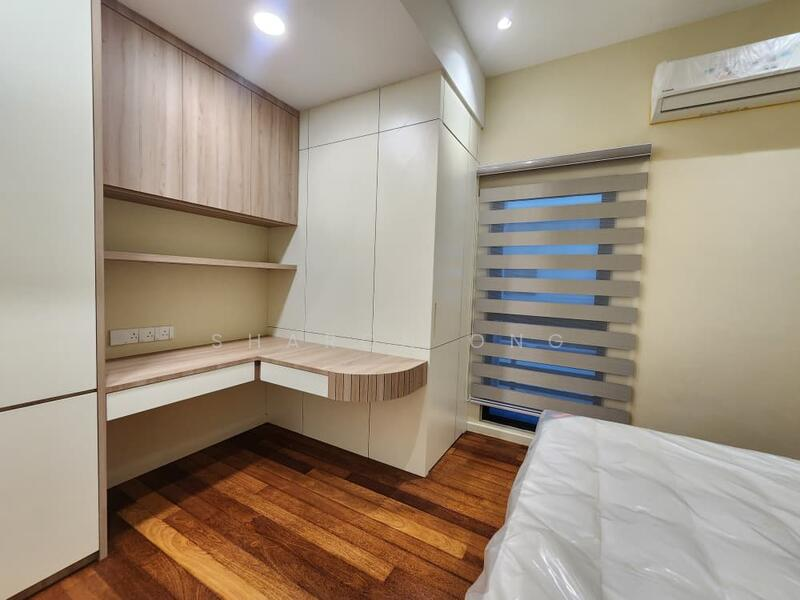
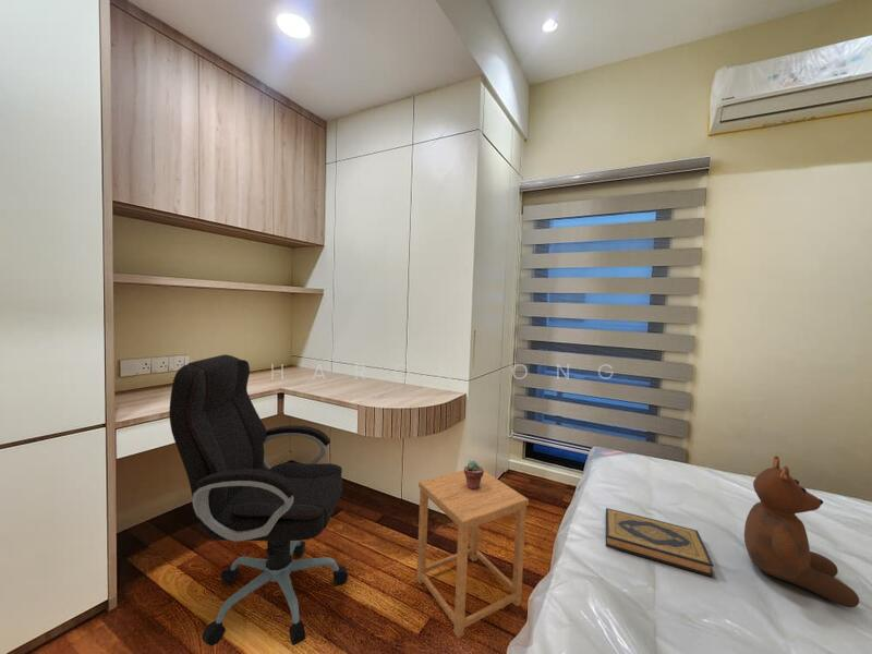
+ hardback book (652, 537)
+ teddy bear (797, 521)
+ side table (470, 541)
+ office chair (277, 477)
+ potted succulent (473, 473)
